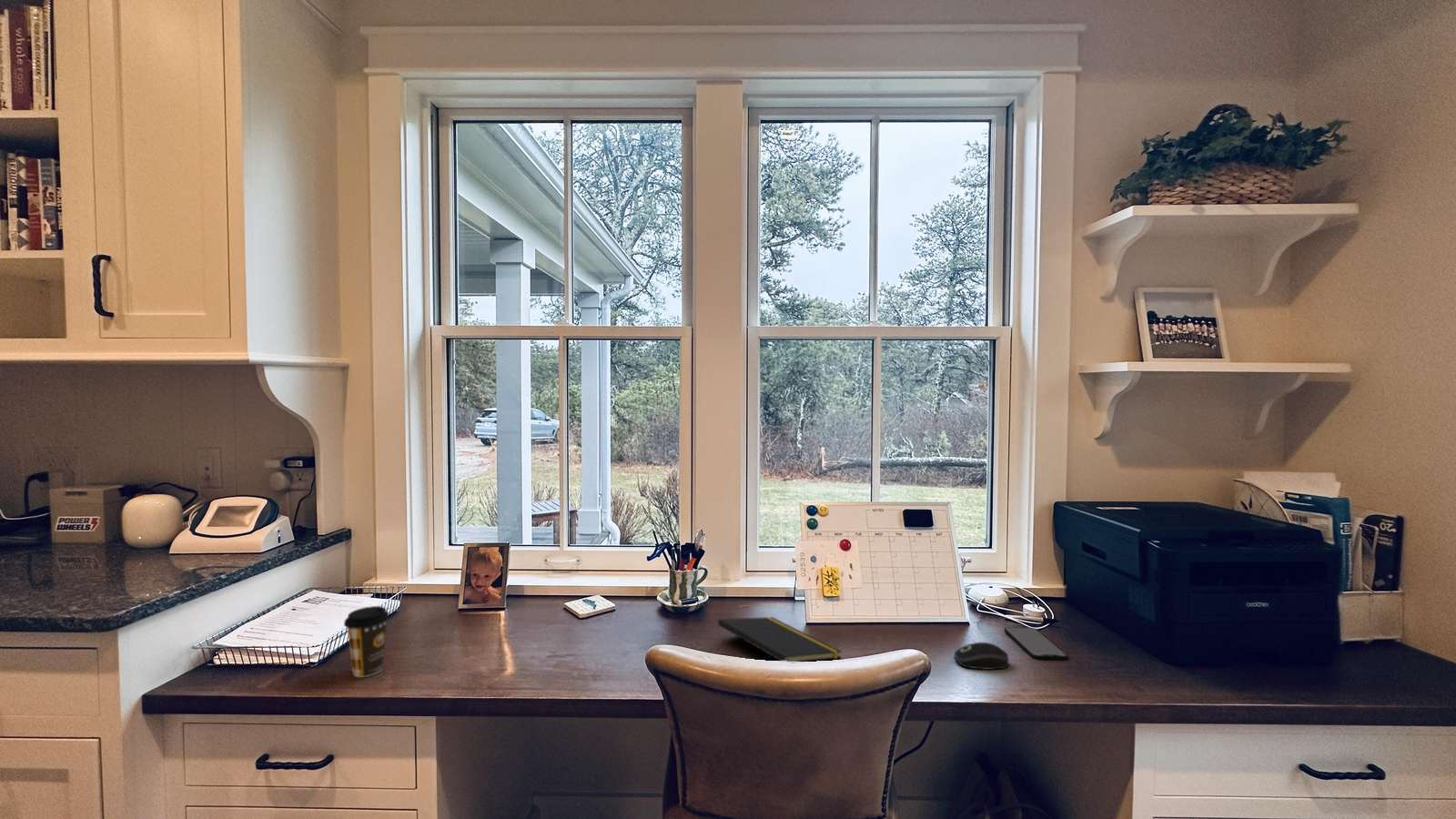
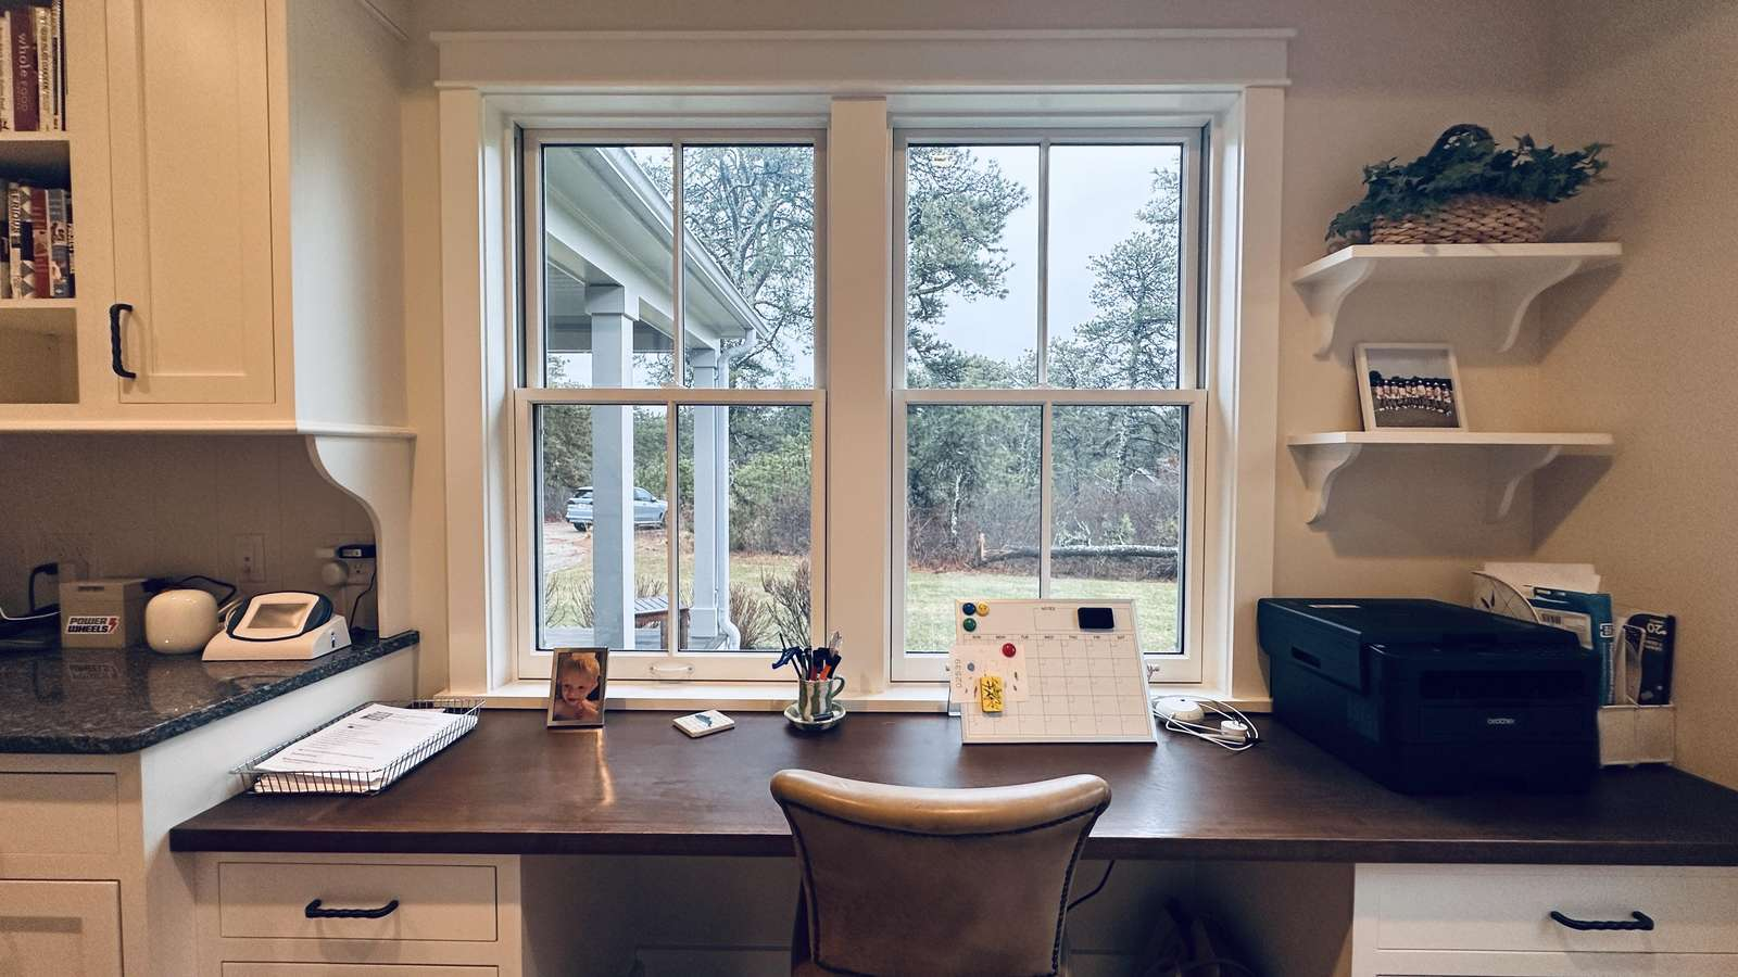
- smartphone (1034, 642)
- computer mouse (981, 652)
- notepad (777, 637)
- coffee cup (367, 642)
